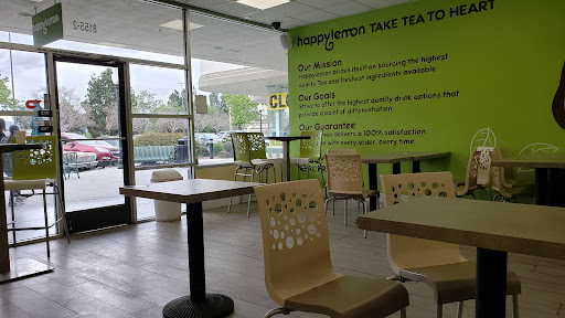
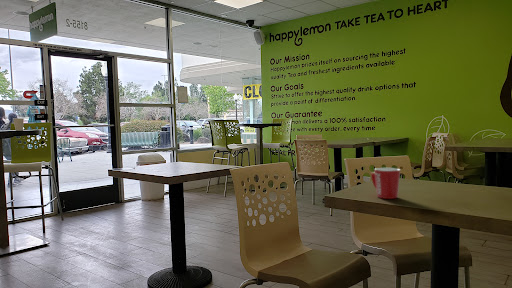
+ mug (383, 182)
